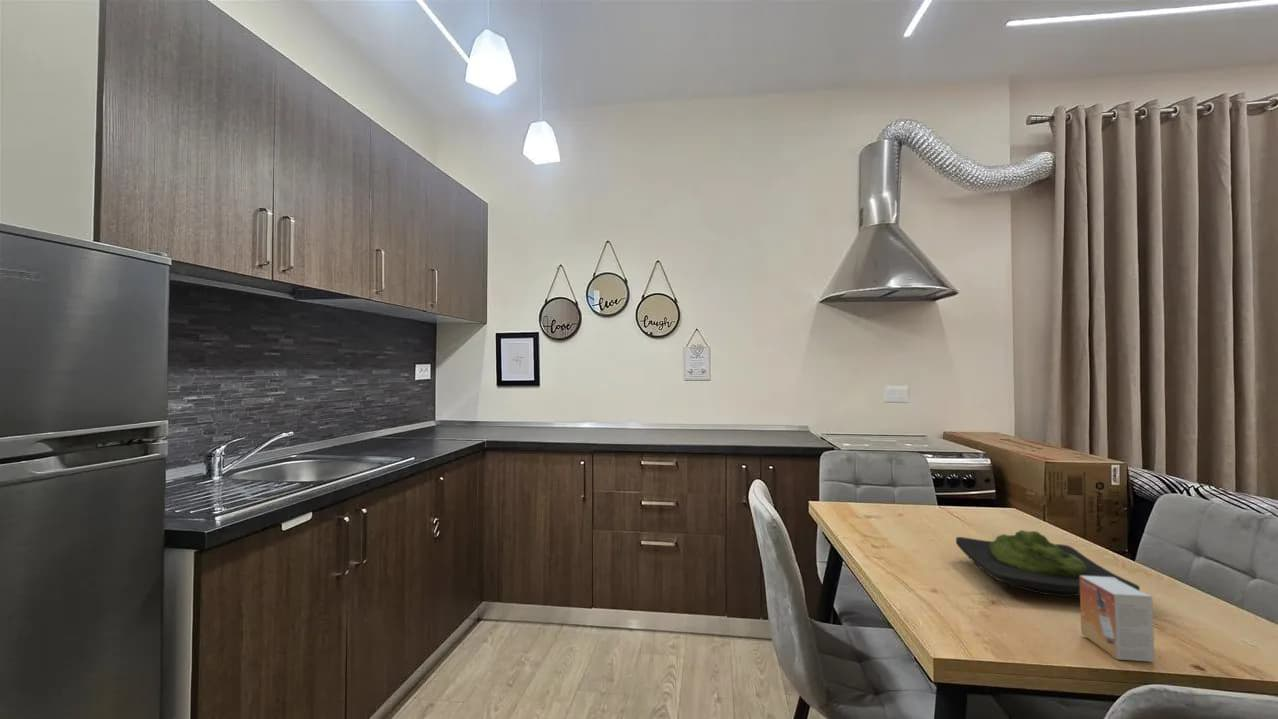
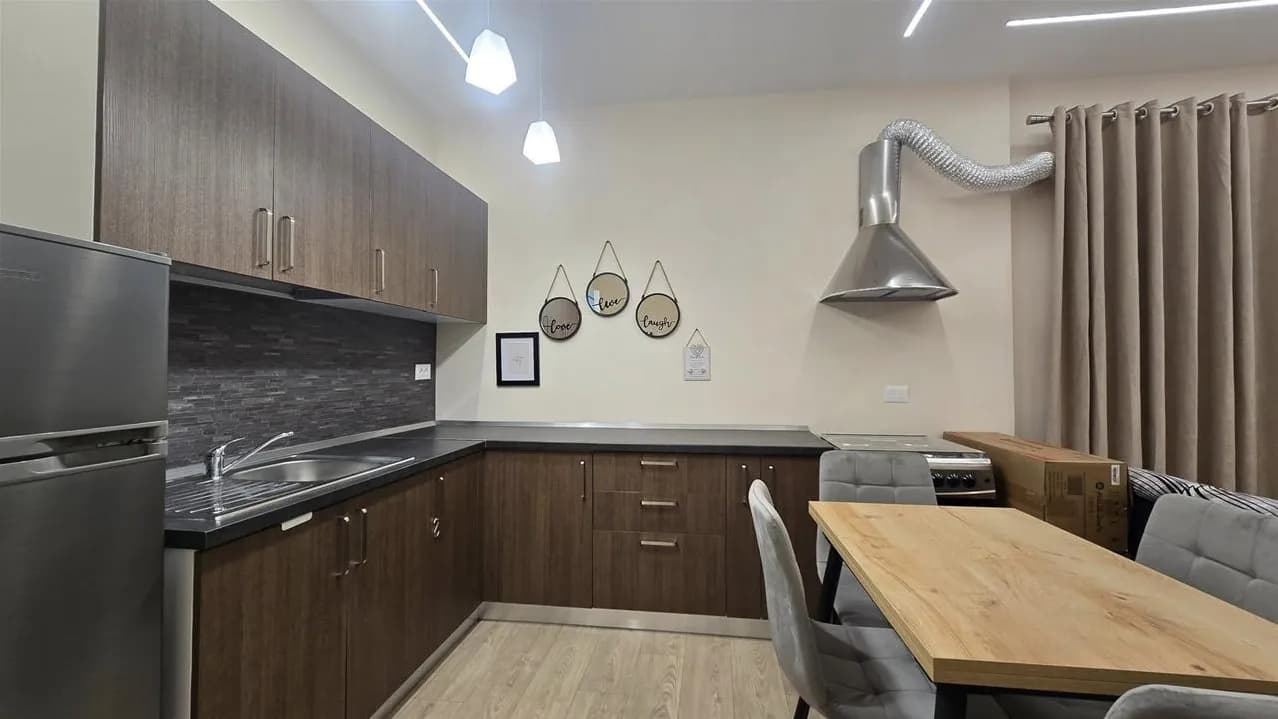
- small box (1114, 616)
- wasabi (1036, 555)
